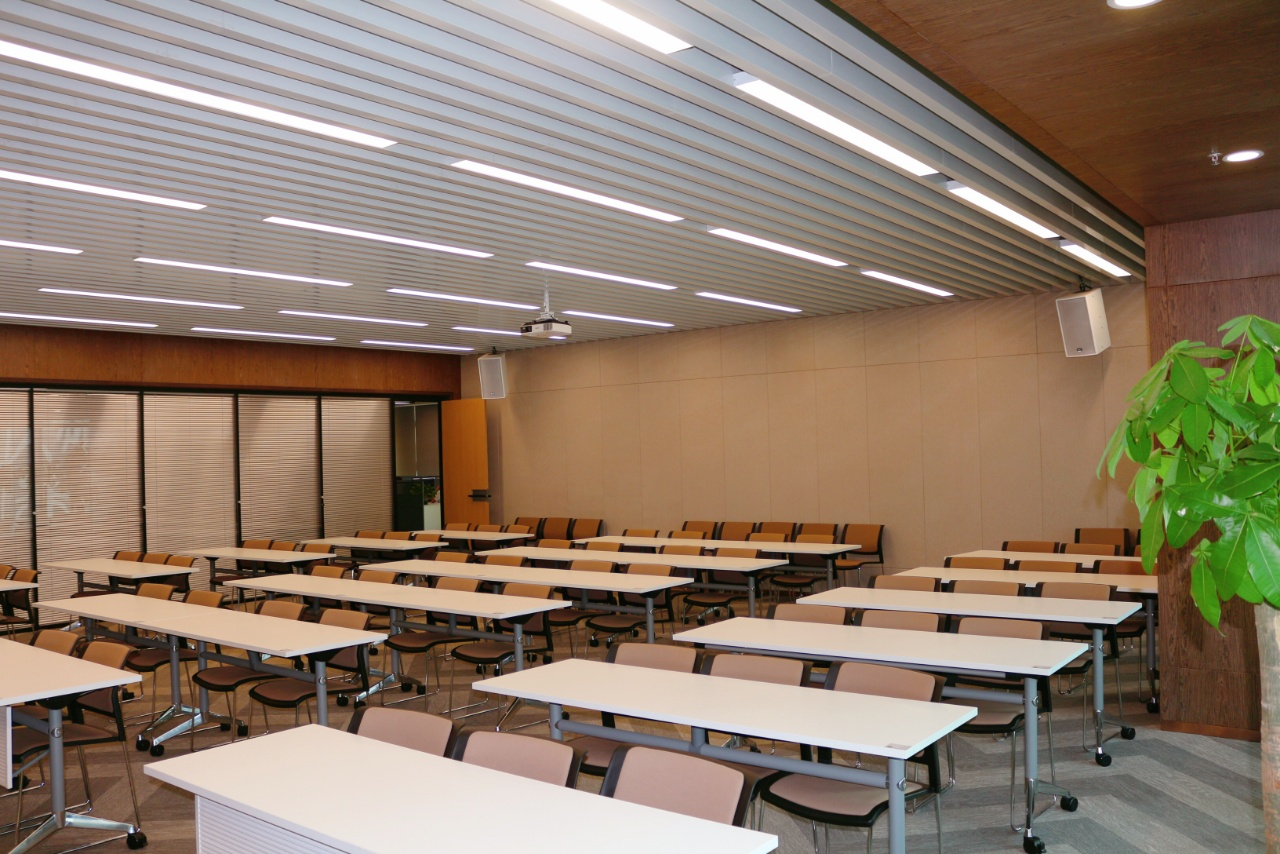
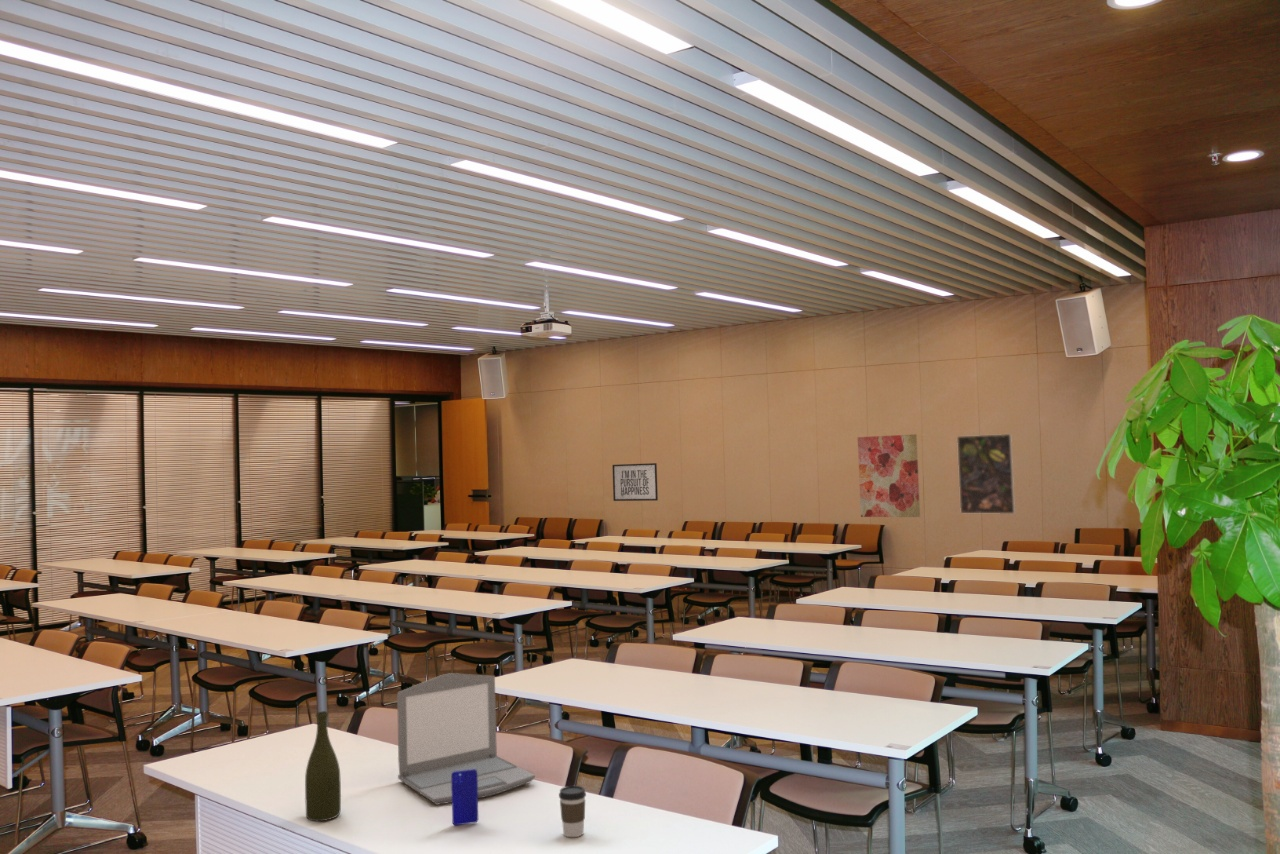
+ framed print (985, 474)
+ laptop (467, 732)
+ bottle (322, 764)
+ coffee cup (572, 811)
+ smartphone (464, 797)
+ mirror (634, 482)
+ wall art (888, 476)
